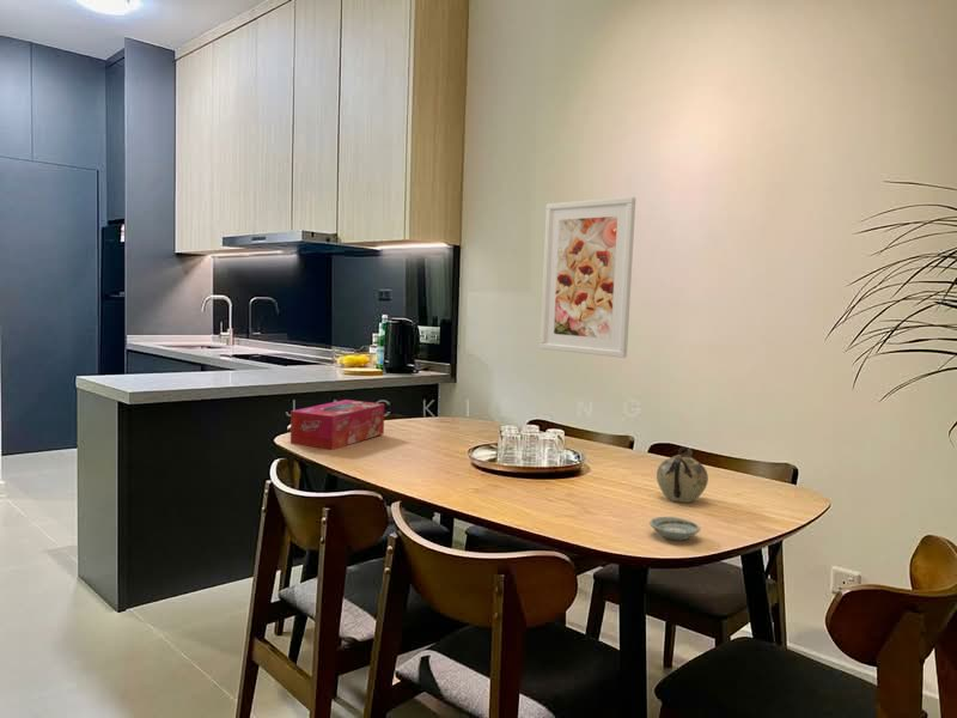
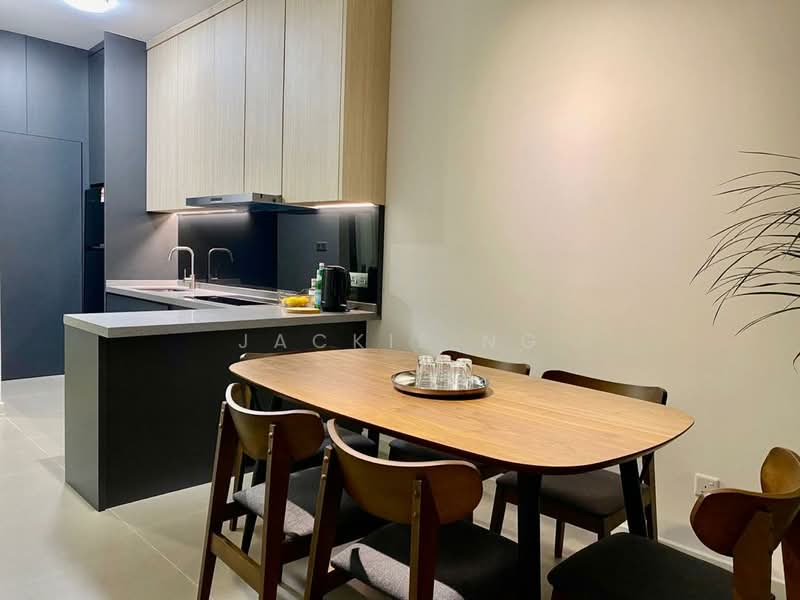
- teapot (682, 471)
- saucer (673, 529)
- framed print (585, 278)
- tissue box (339, 422)
